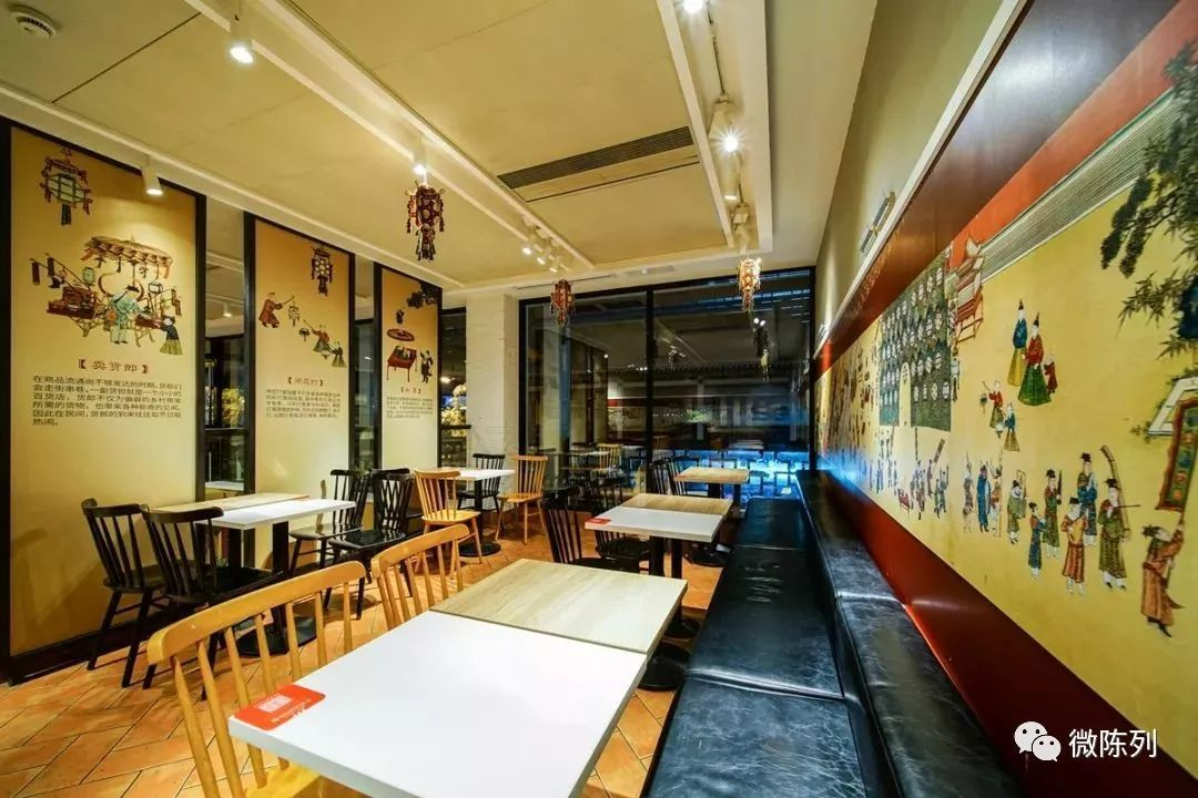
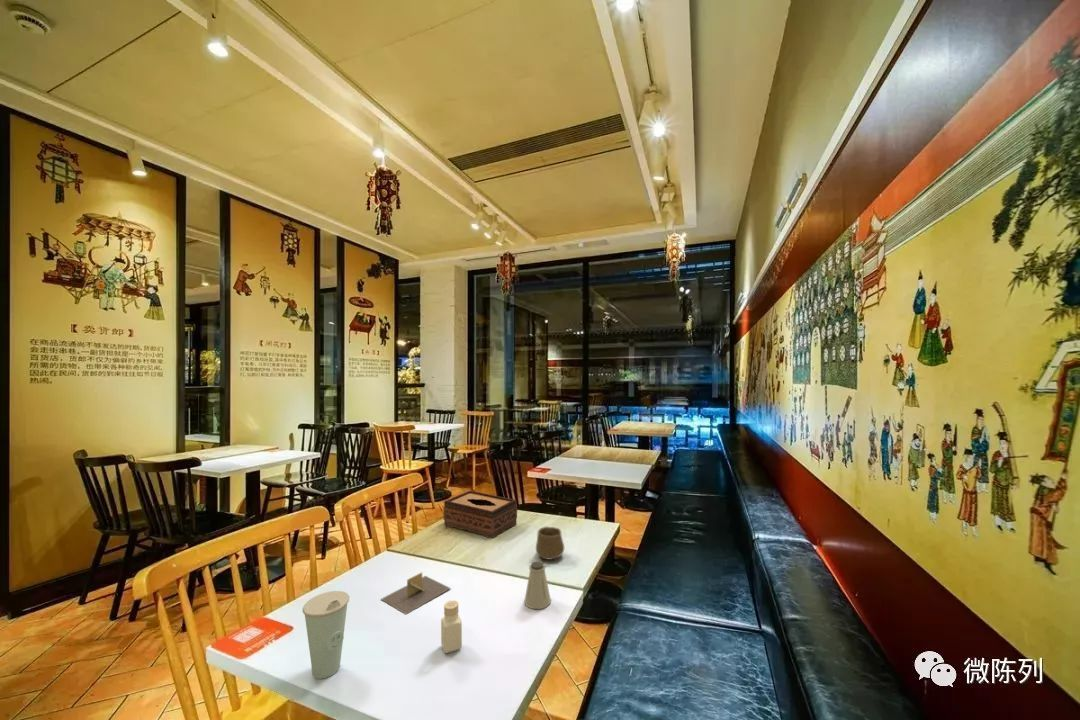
+ pepper shaker (451, 625)
+ saltshaker (537, 582)
+ tissue box (480, 512)
+ cup (326, 633)
+ napkin holder (416, 585)
+ cup (549, 543)
